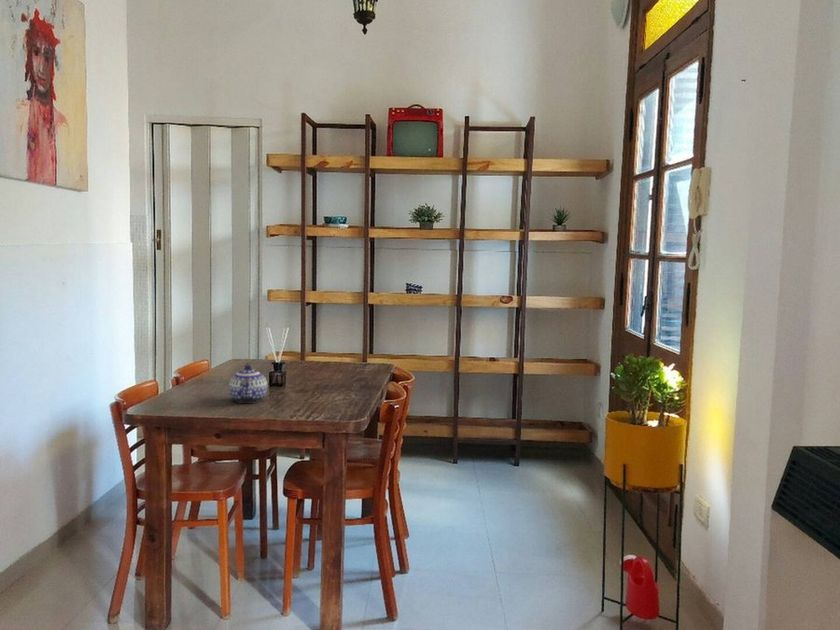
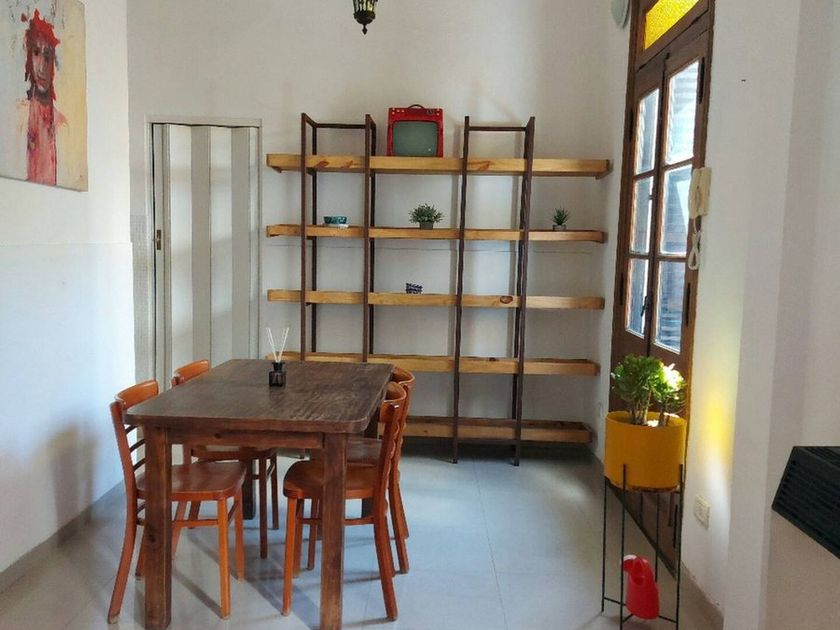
- teapot (248, 382)
